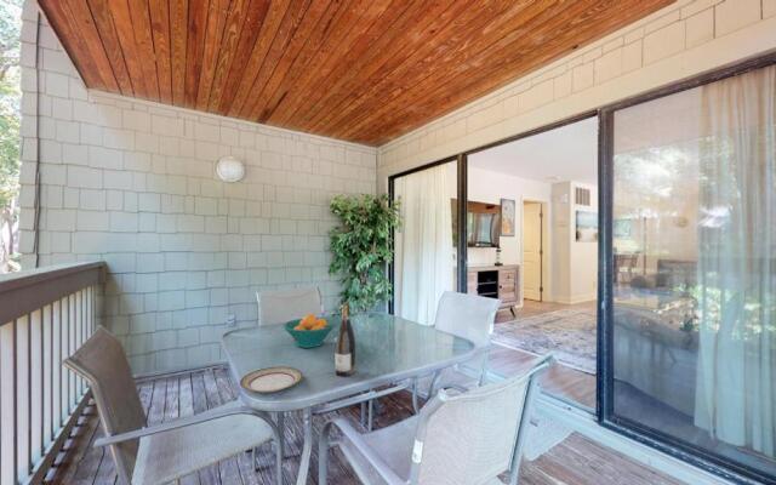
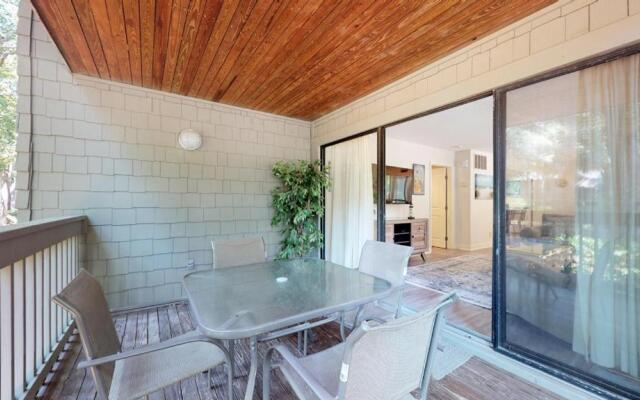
- wine bottle (344, 337)
- plate (272, 380)
- fruit bowl (309, 329)
